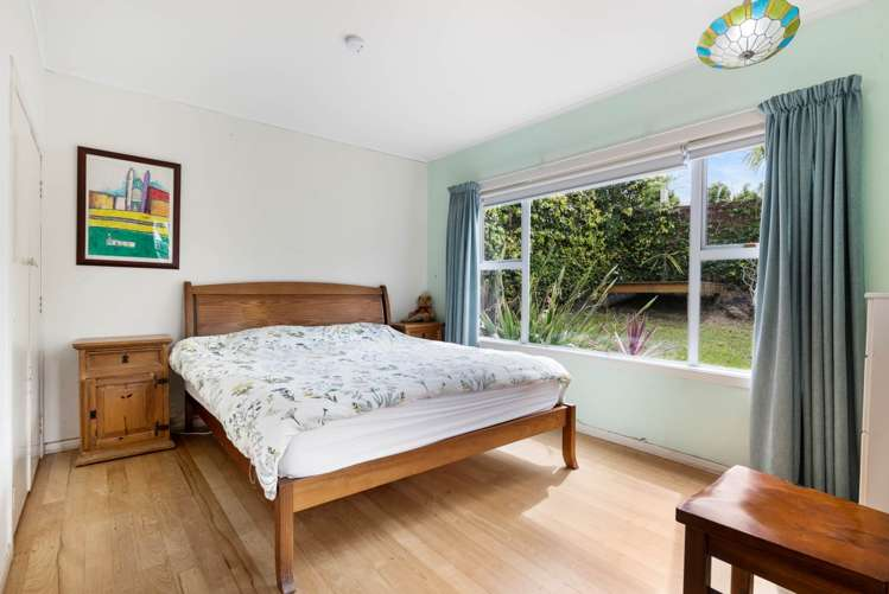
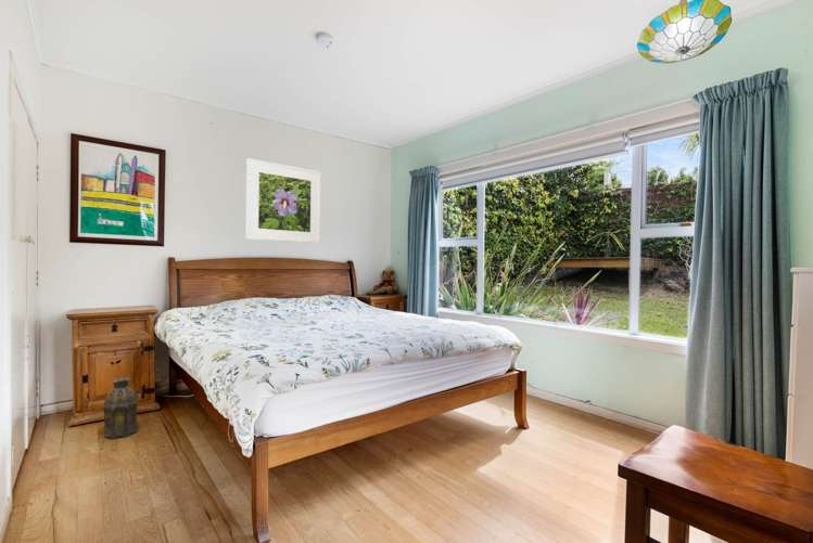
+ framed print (285, 203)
+ lantern (120, 404)
